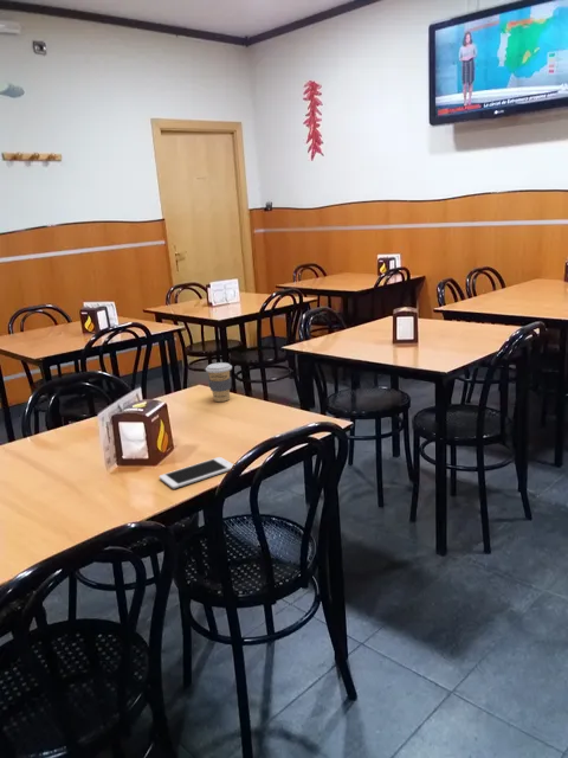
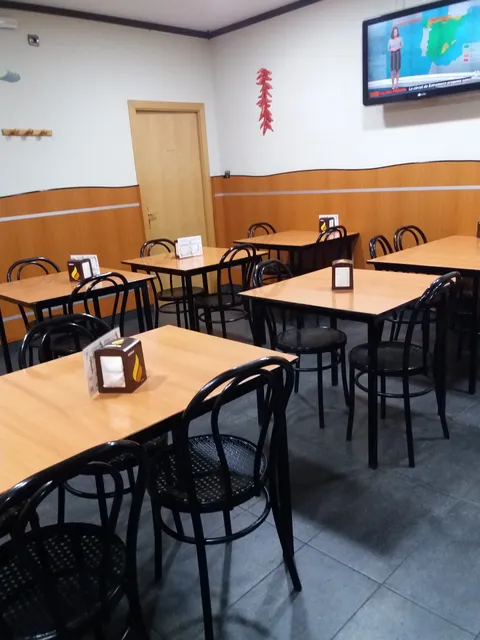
- cell phone (198, 471)
- coffee cup (220, 381)
